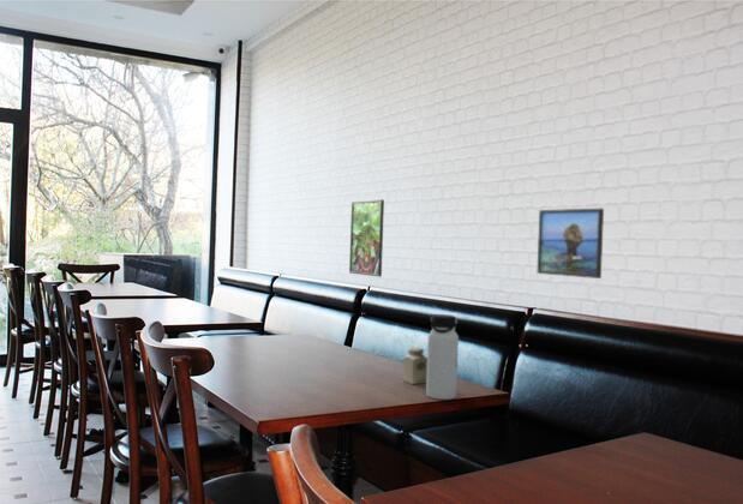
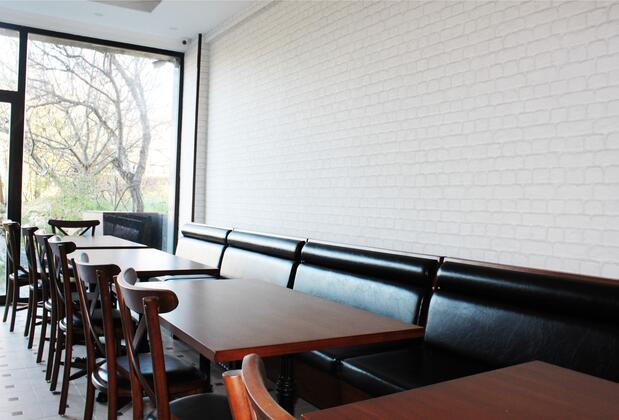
- water bottle (442, 355)
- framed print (365, 238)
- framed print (568, 242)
- salt shaker (414, 365)
